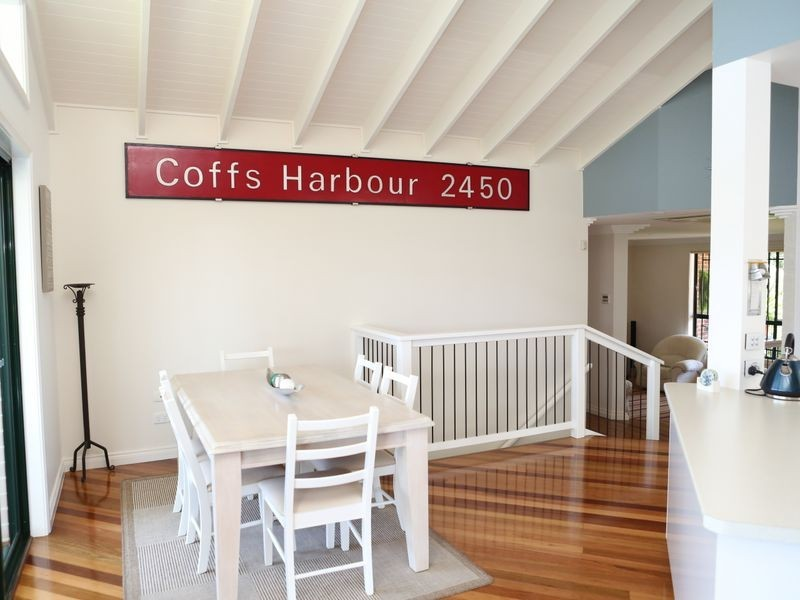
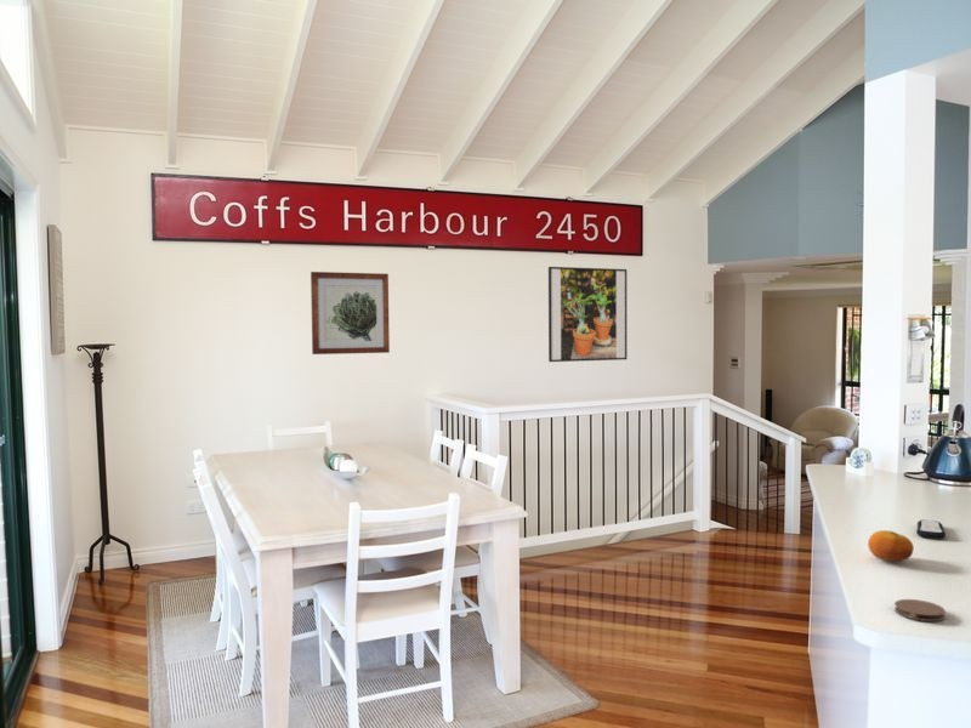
+ fruit (890, 546)
+ wall art (351, 313)
+ remote control (930, 528)
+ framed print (589, 314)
+ coaster (919, 609)
